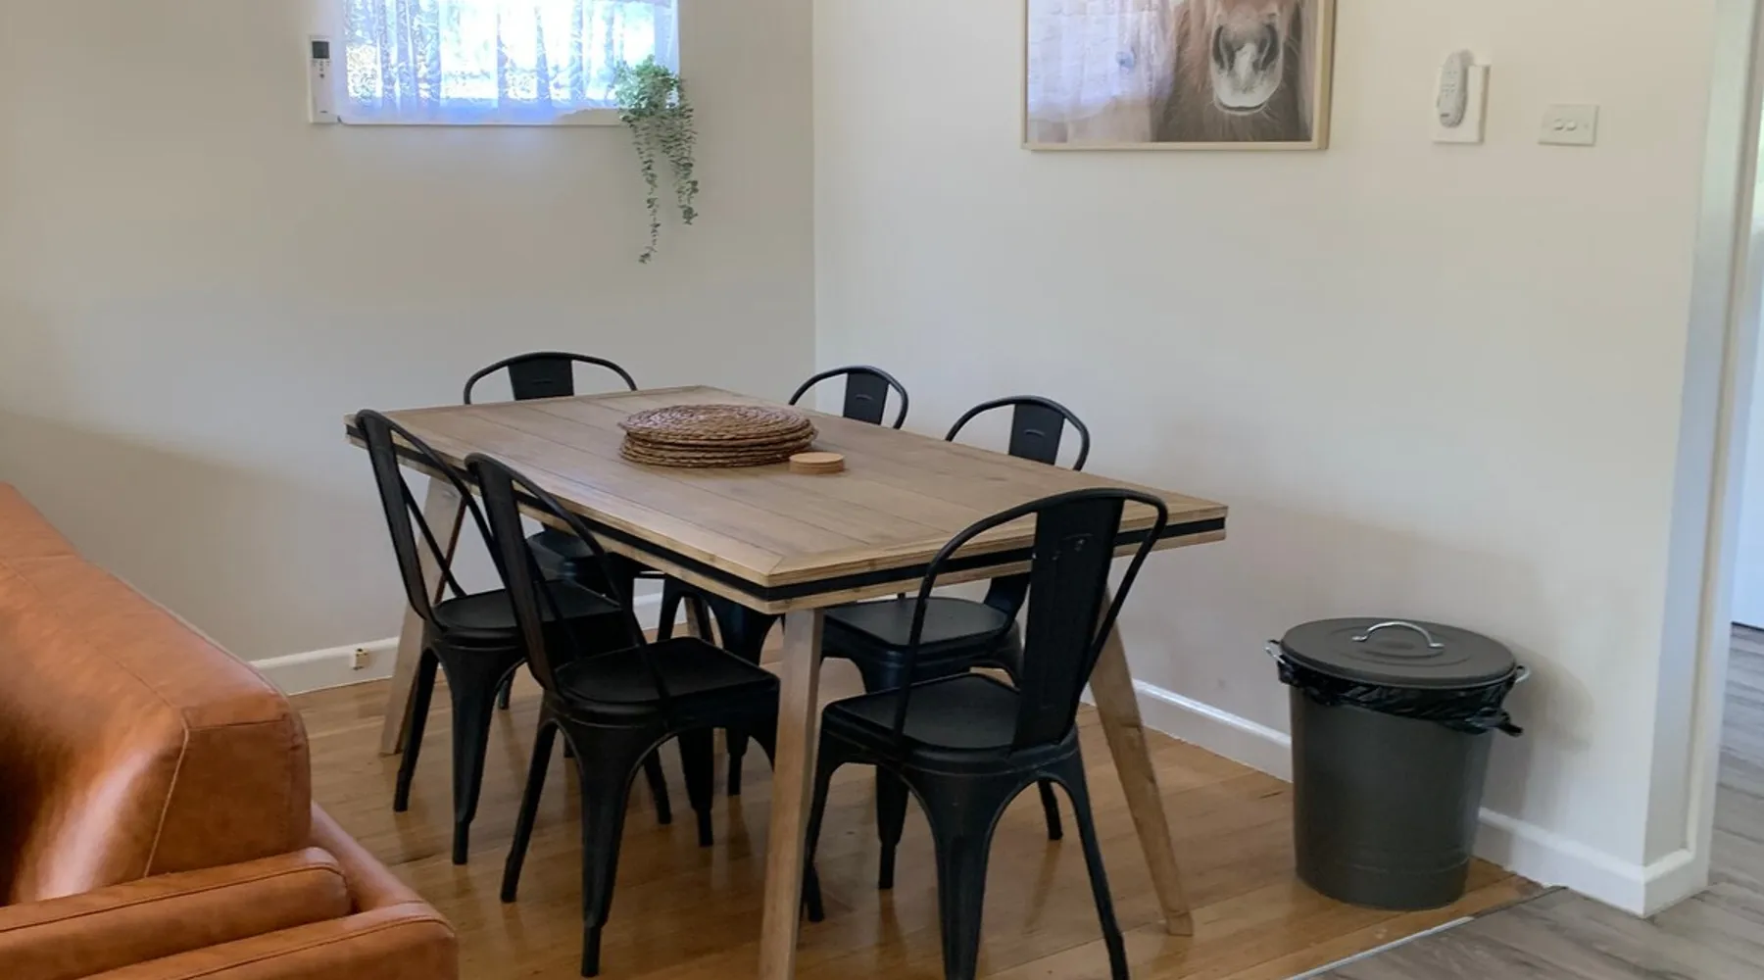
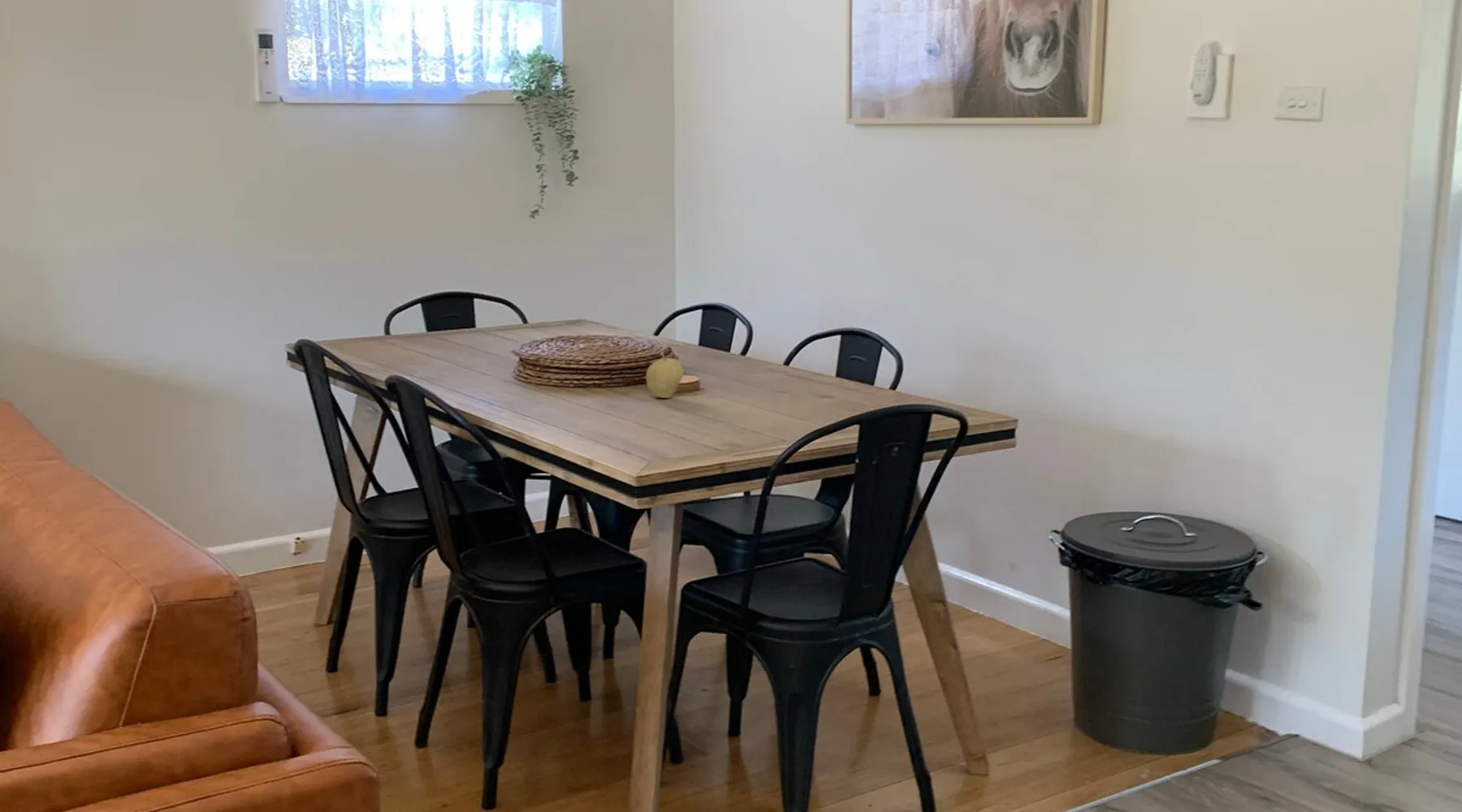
+ fruit (664, 374)
